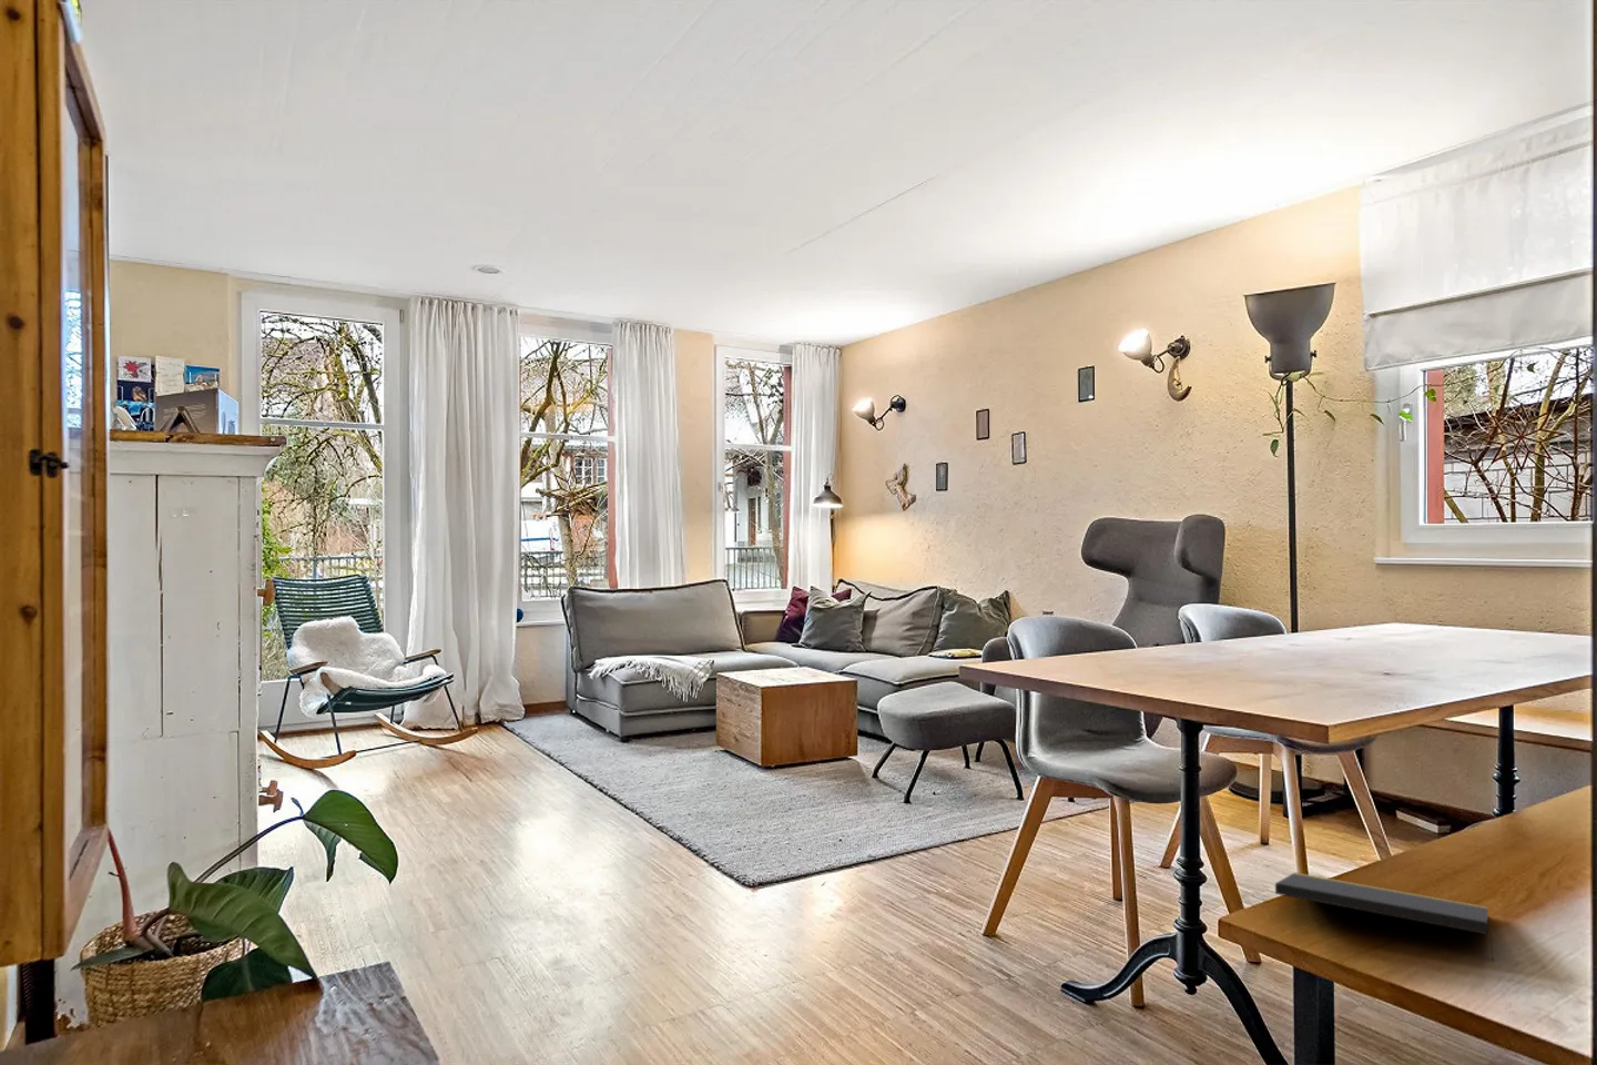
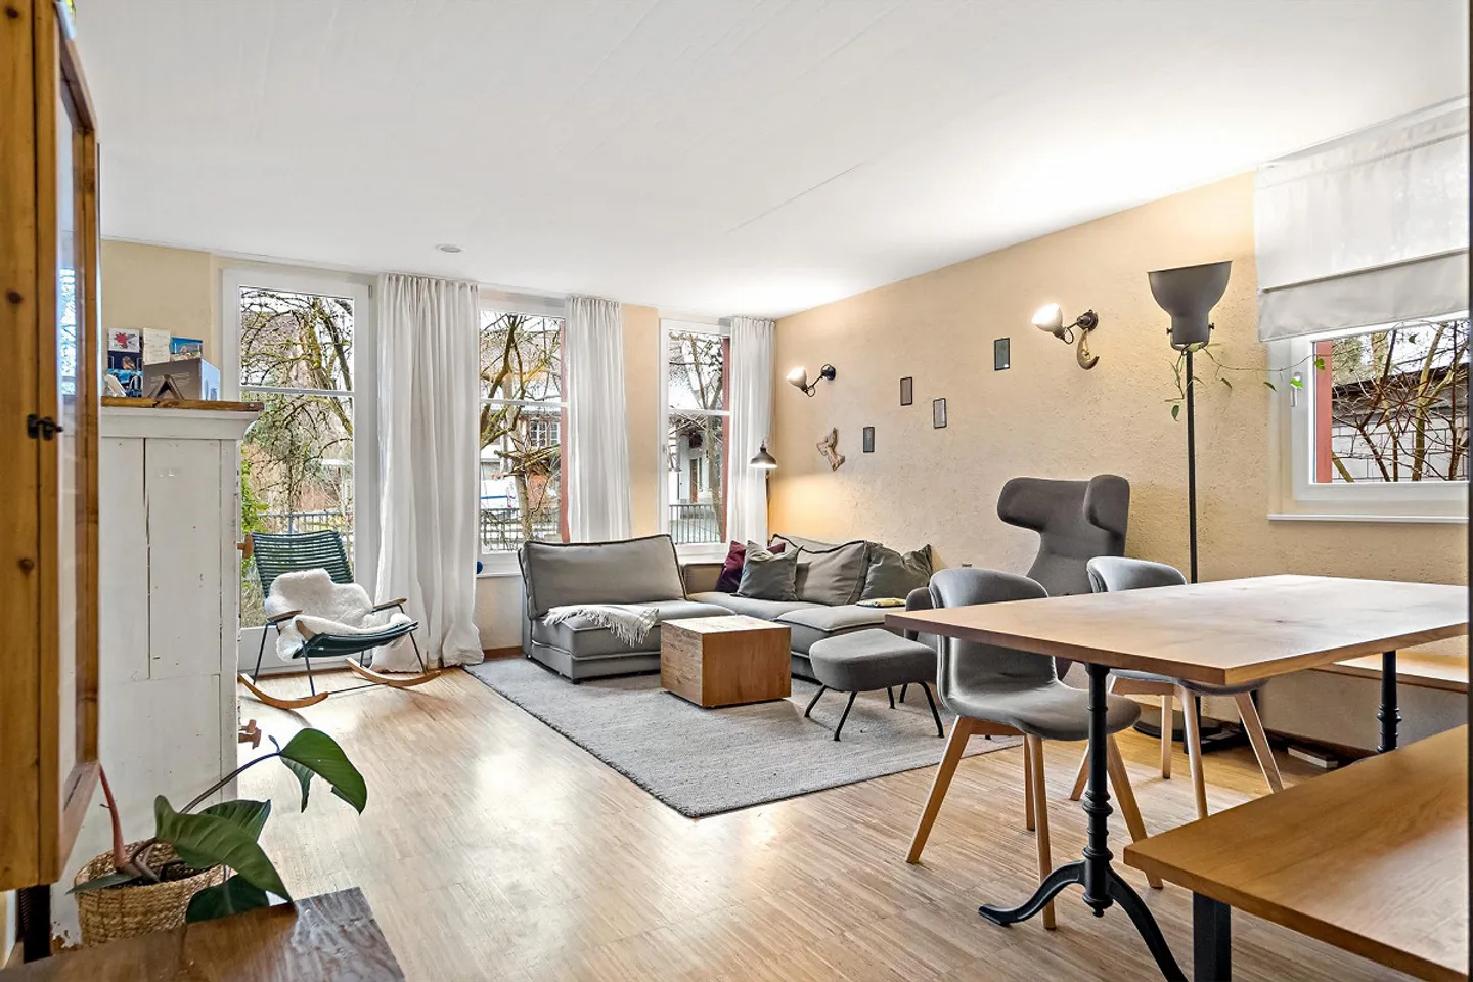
- notepad (1381, 900)
